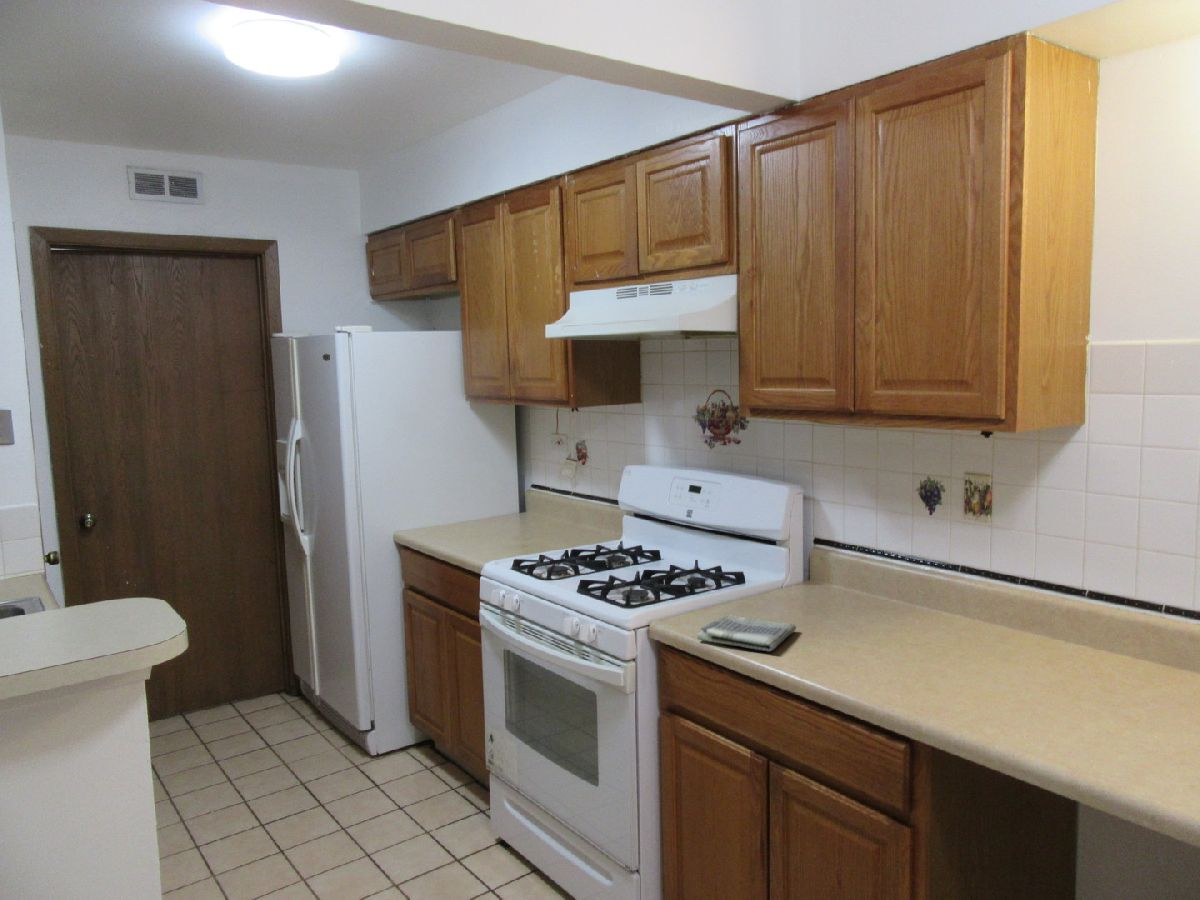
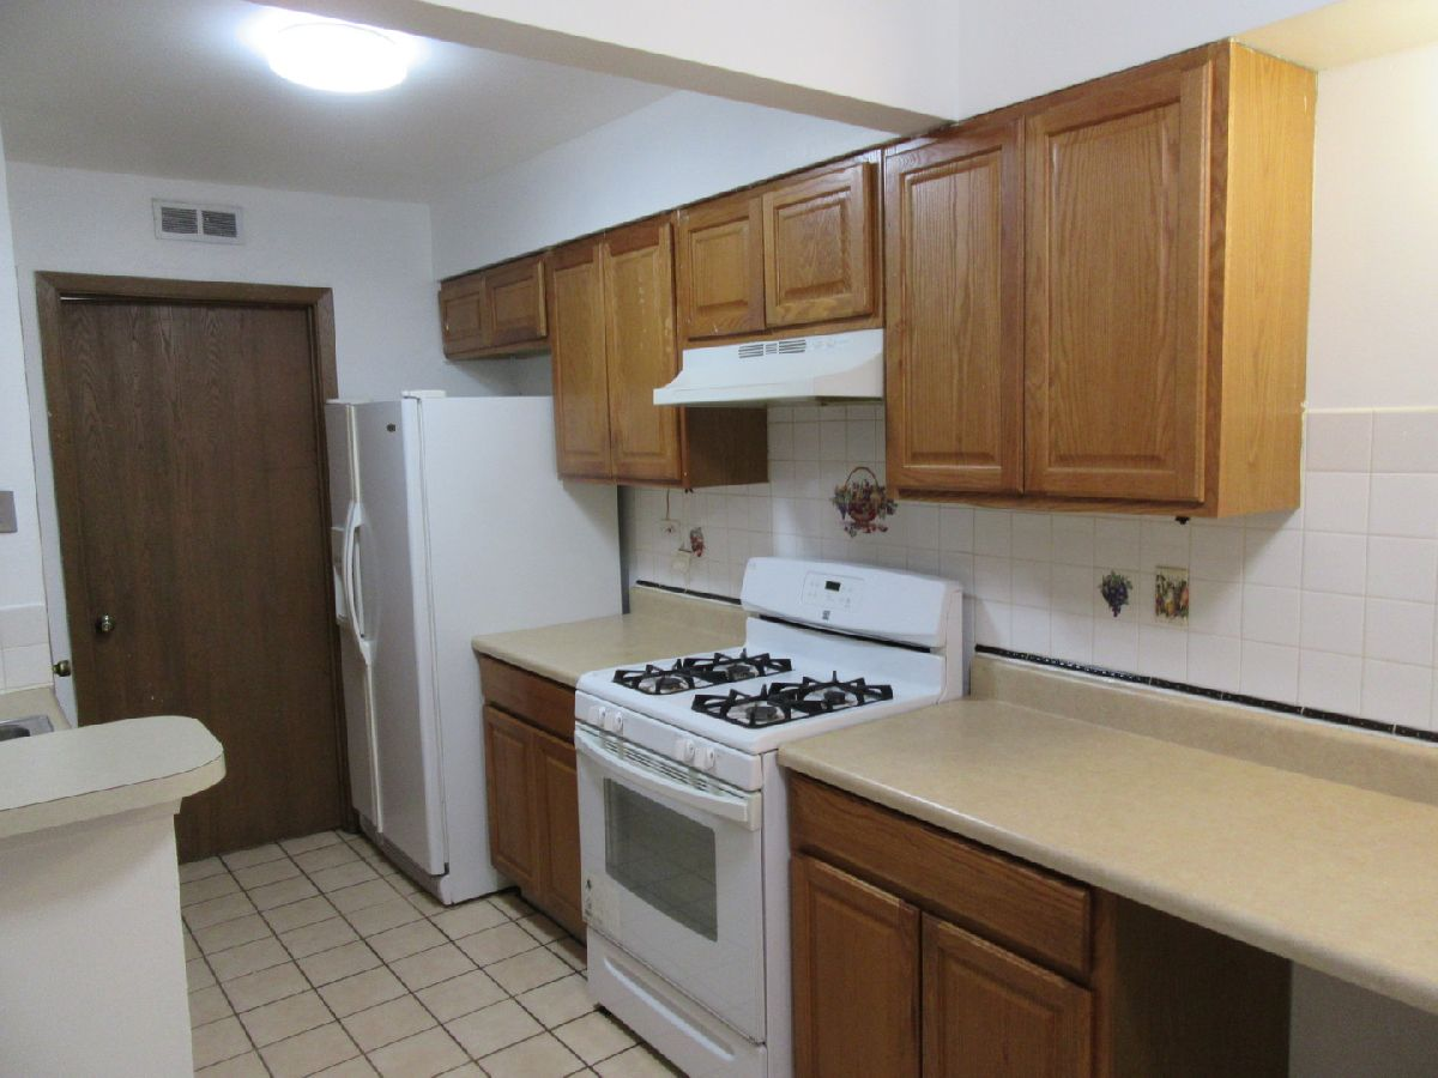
- dish towel (746, 629)
